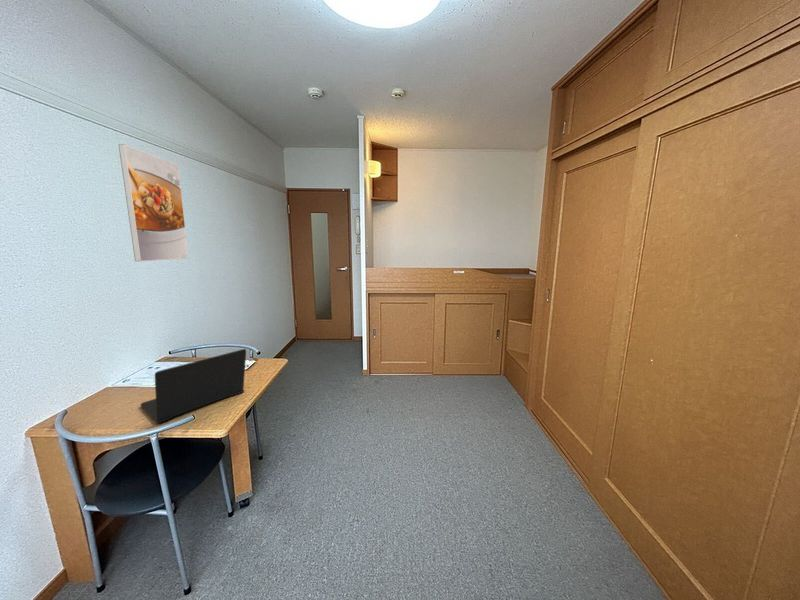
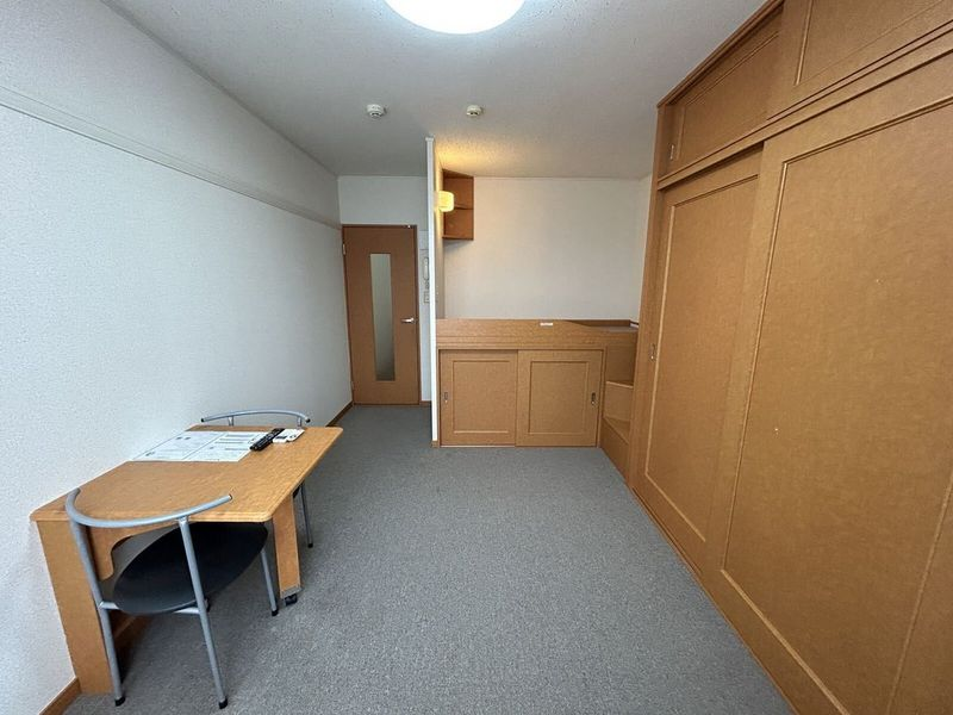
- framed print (158, 209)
- laptop (194, 376)
